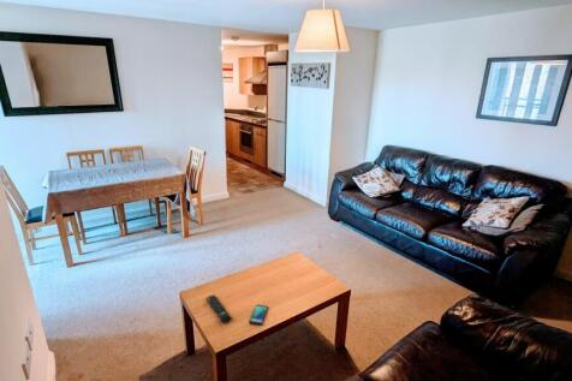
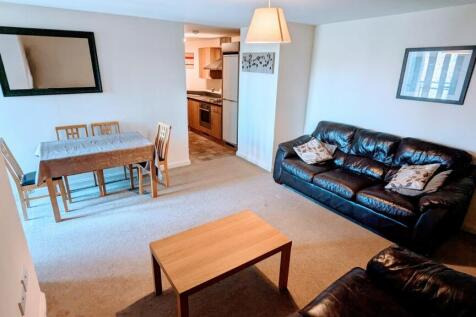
- smartphone (258, 314)
- remote control (218, 308)
